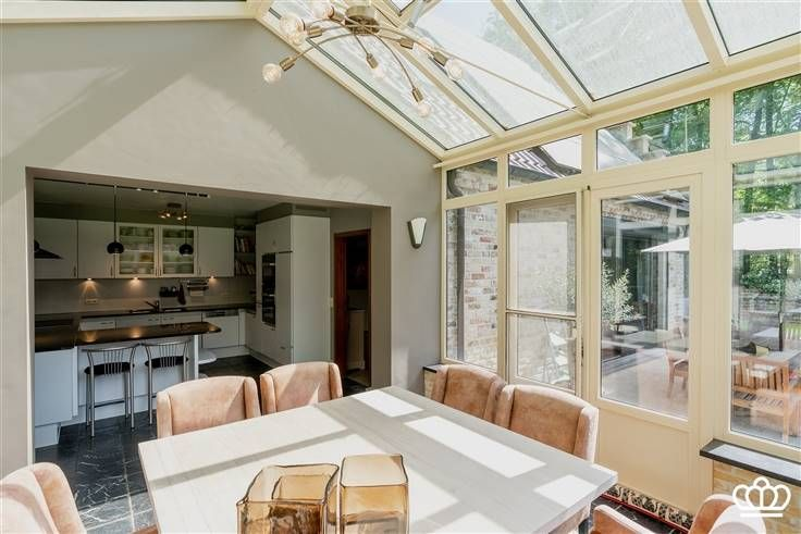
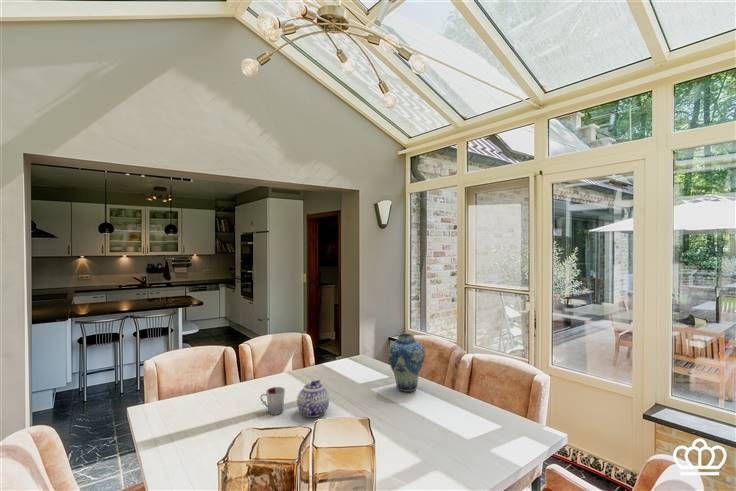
+ vase (406, 362)
+ cup (272, 400)
+ teapot (313, 396)
